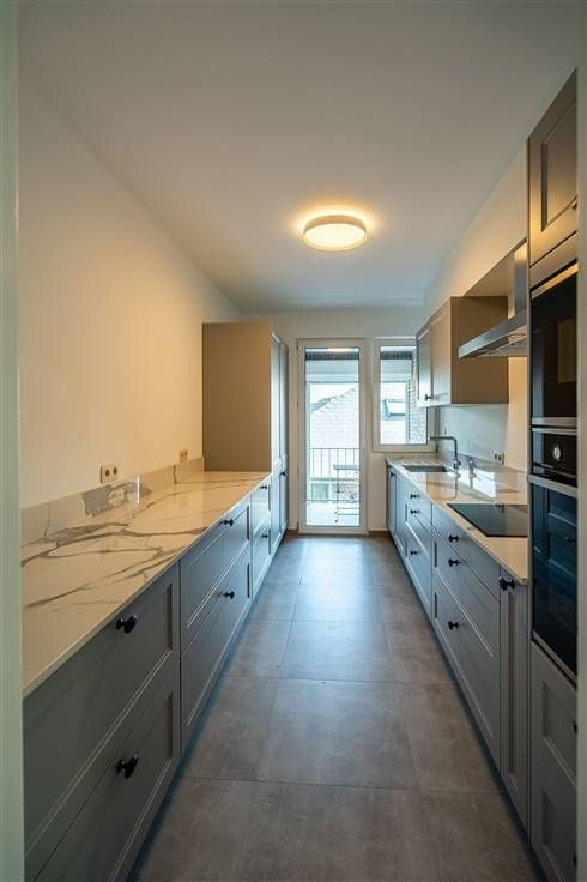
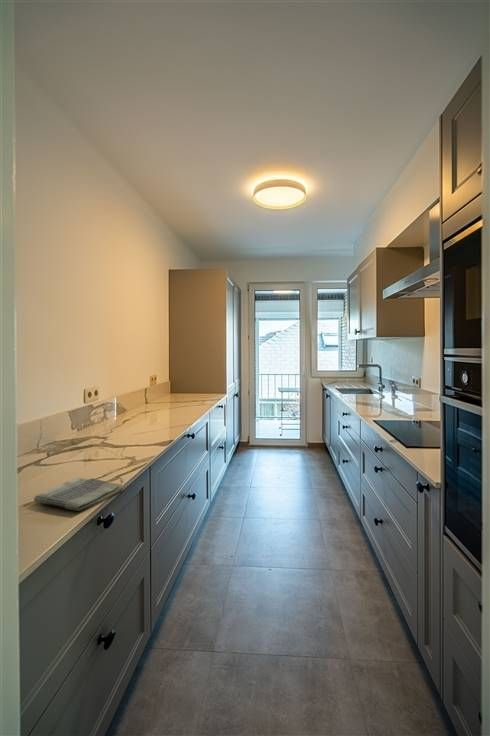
+ dish towel (81, 491)
